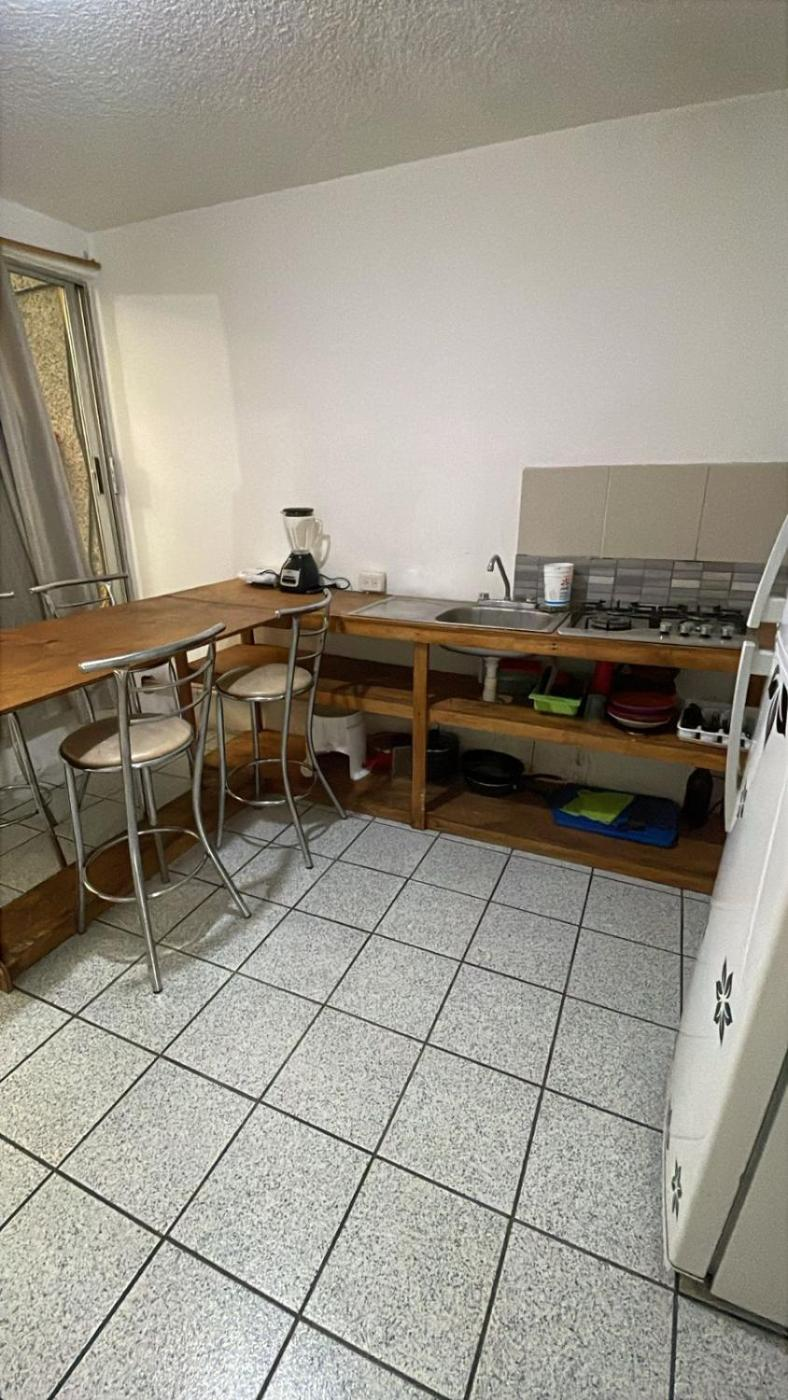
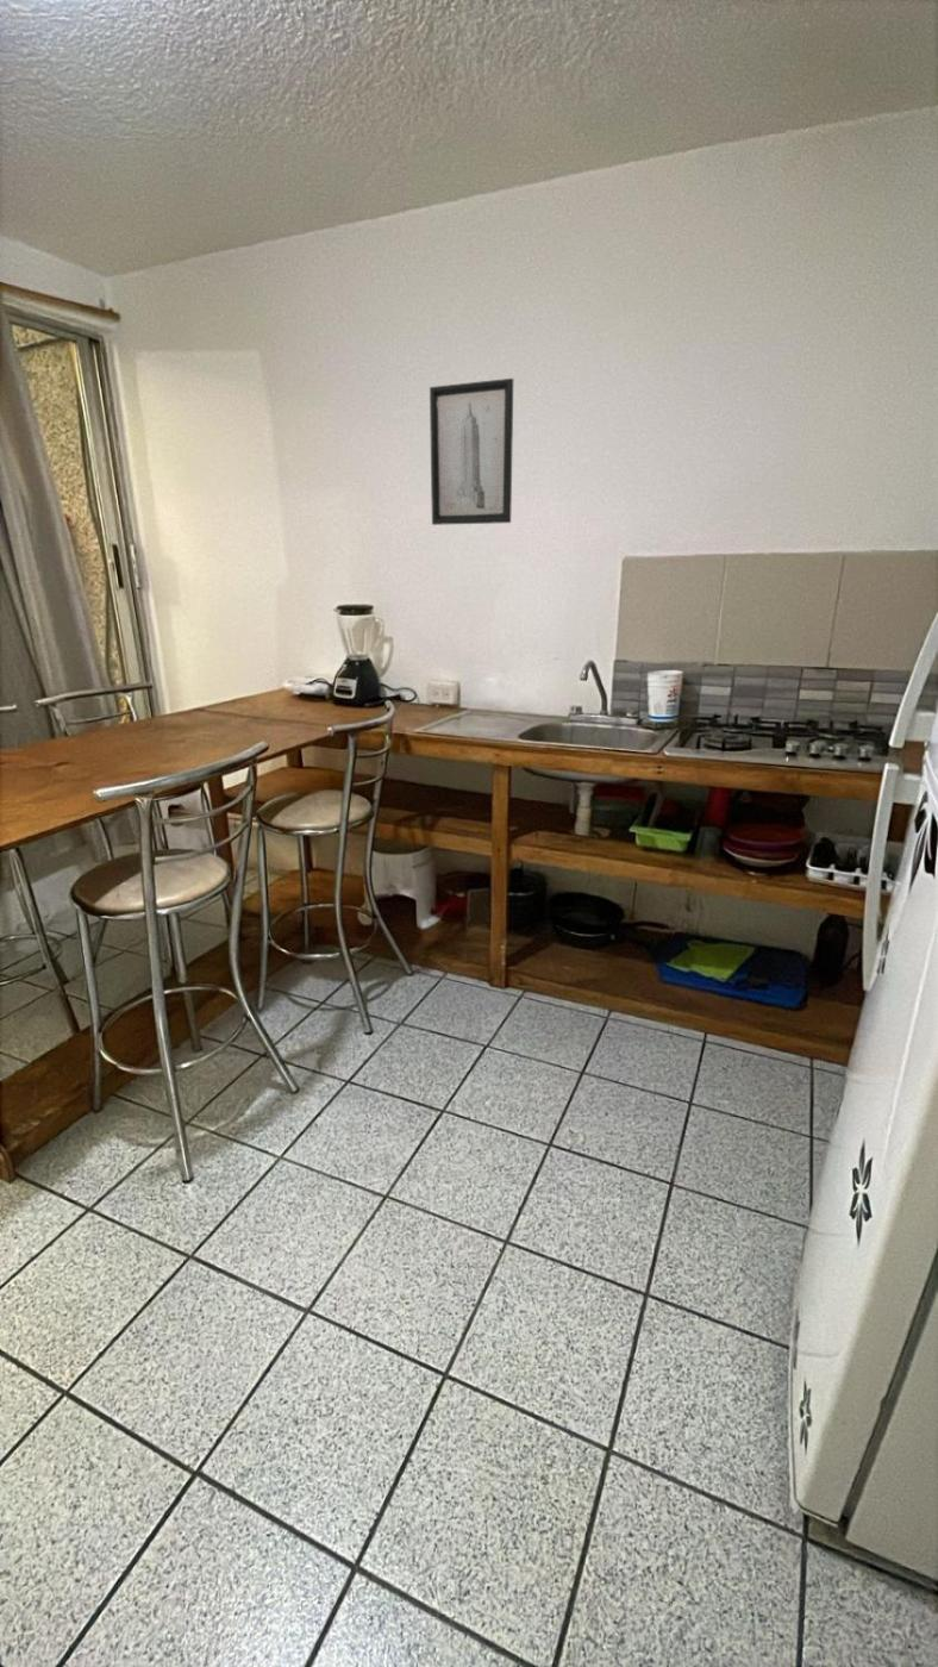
+ wall art (470, 455)
